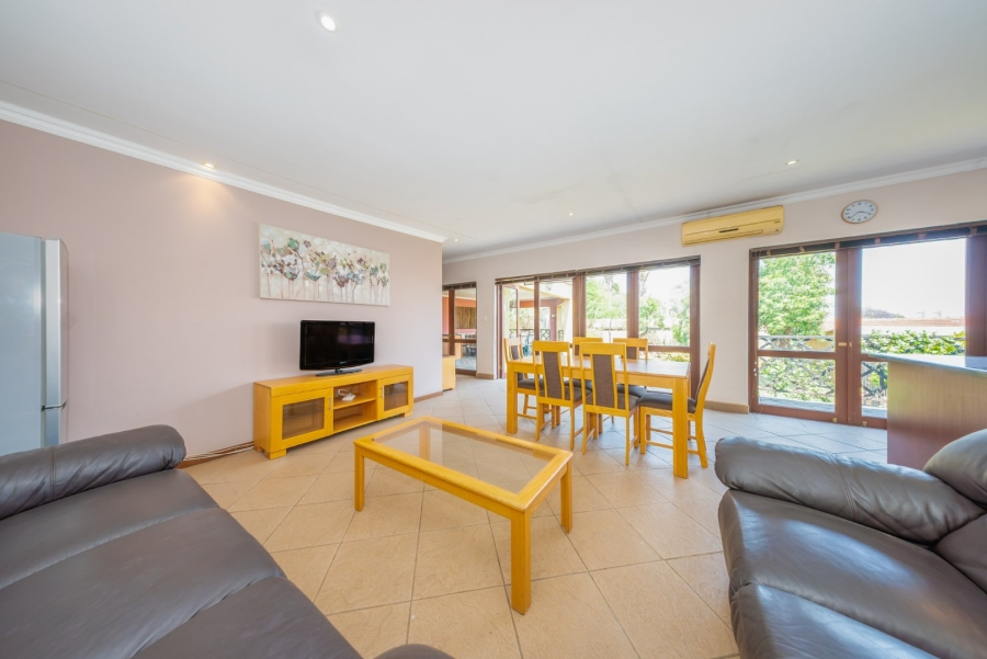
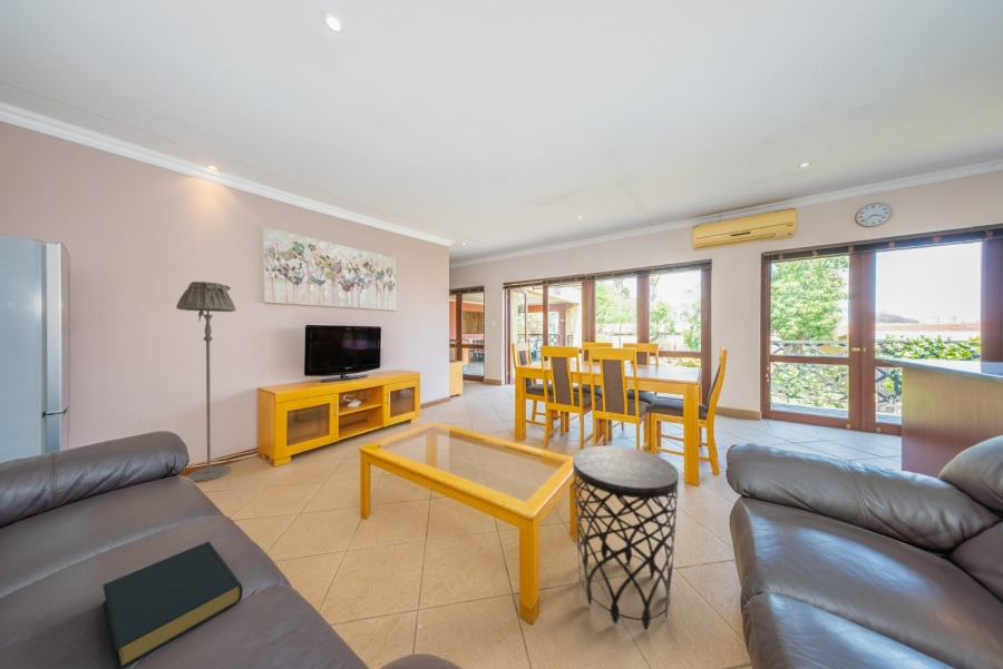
+ side table (622, 527)
+ floor lamp (207, 378)
+ hardback book (173, 592)
